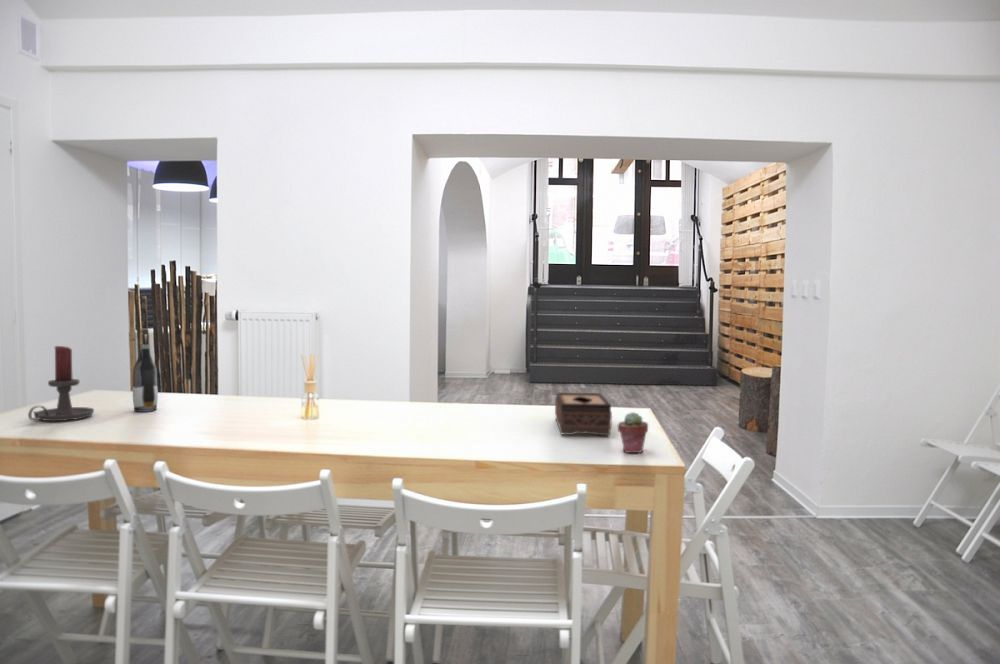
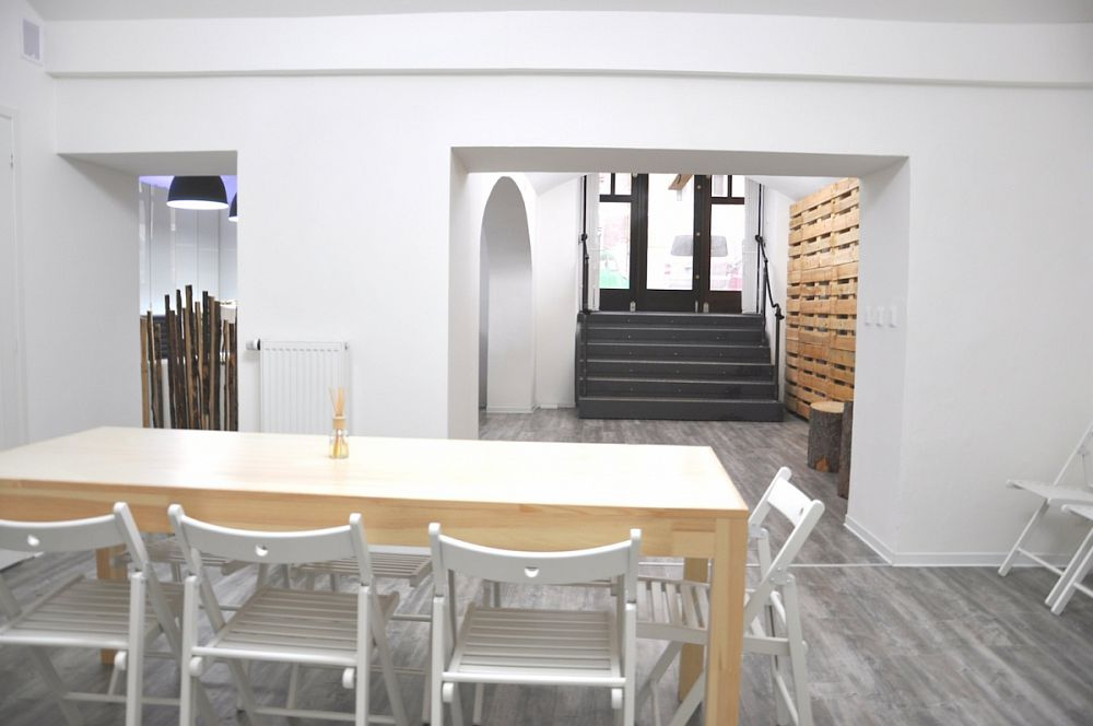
- tissue box (581, 412)
- wine bottle (144, 369)
- potted succulent (633, 431)
- candle holder (57, 382)
